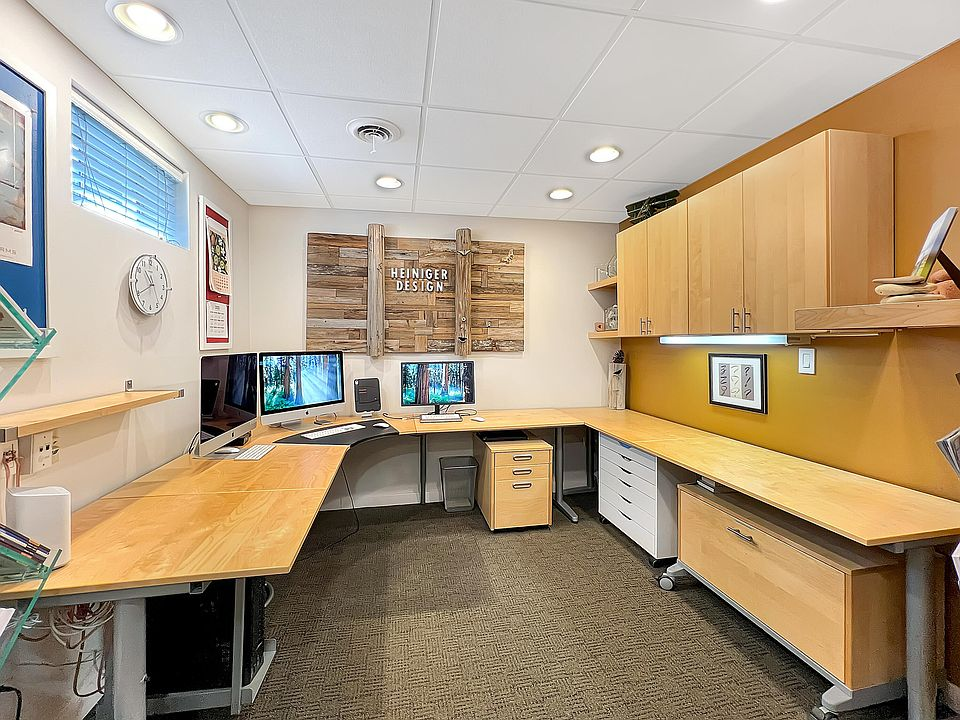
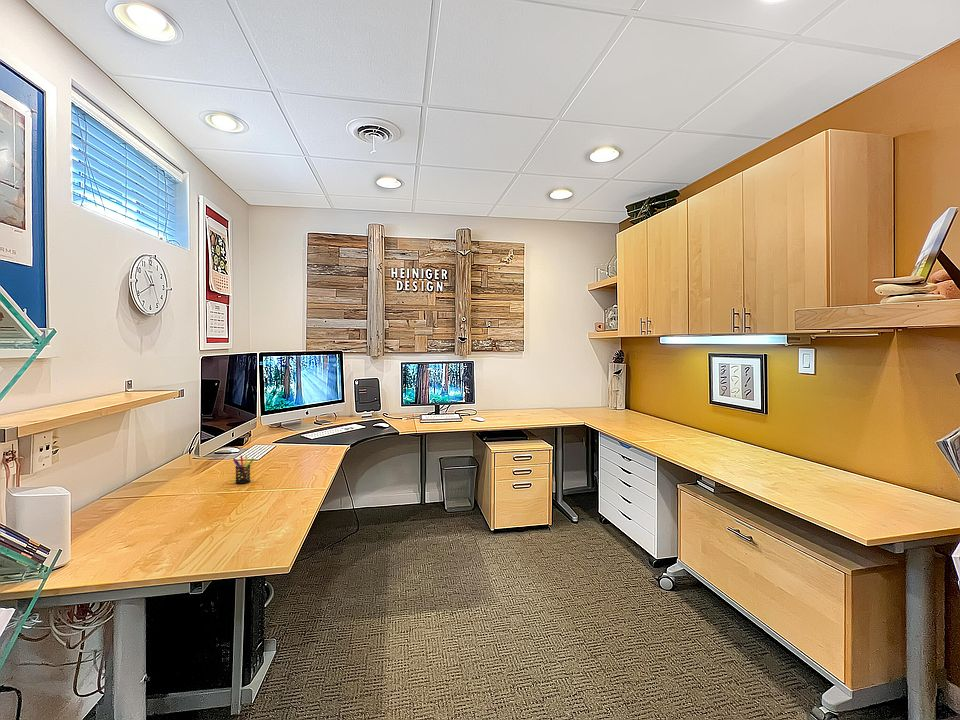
+ pen holder (244, 467)
